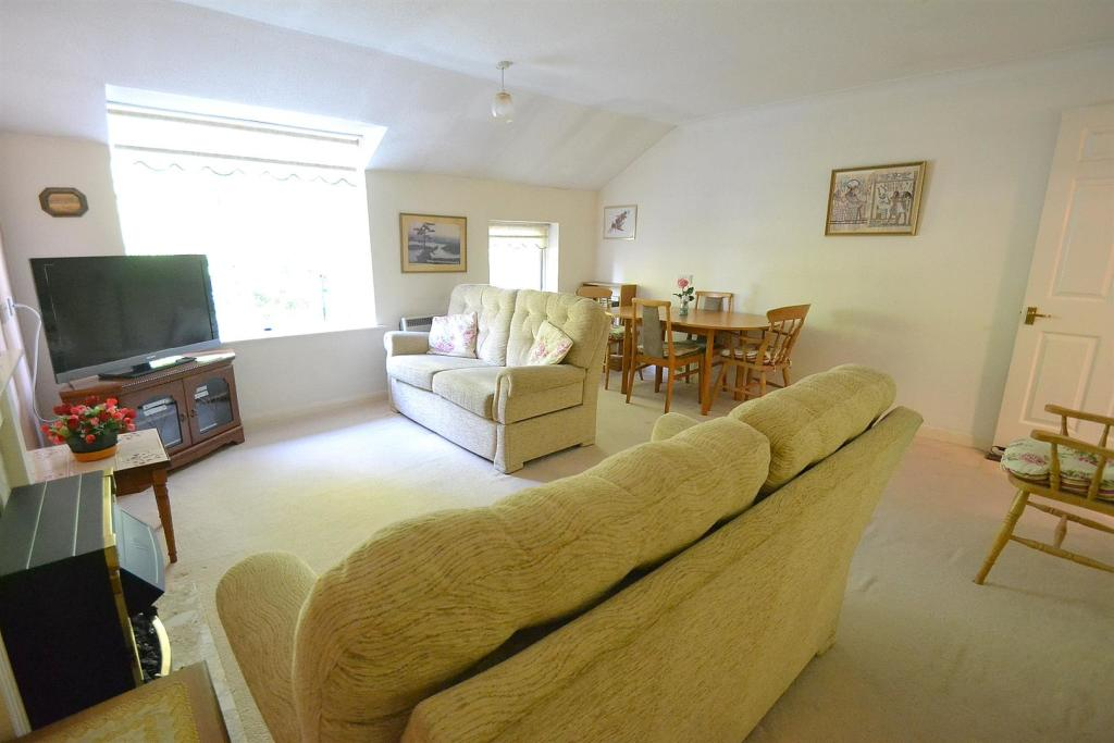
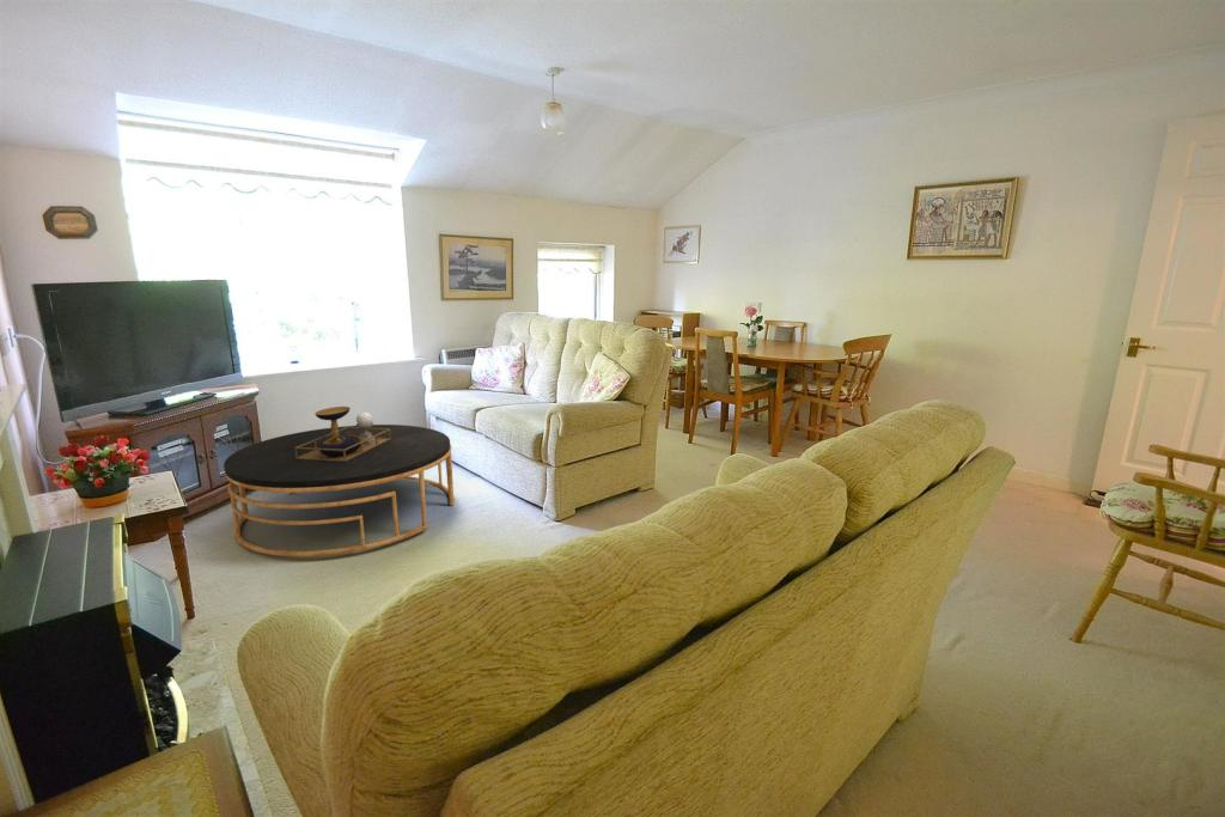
+ coffee table (347, 462)
